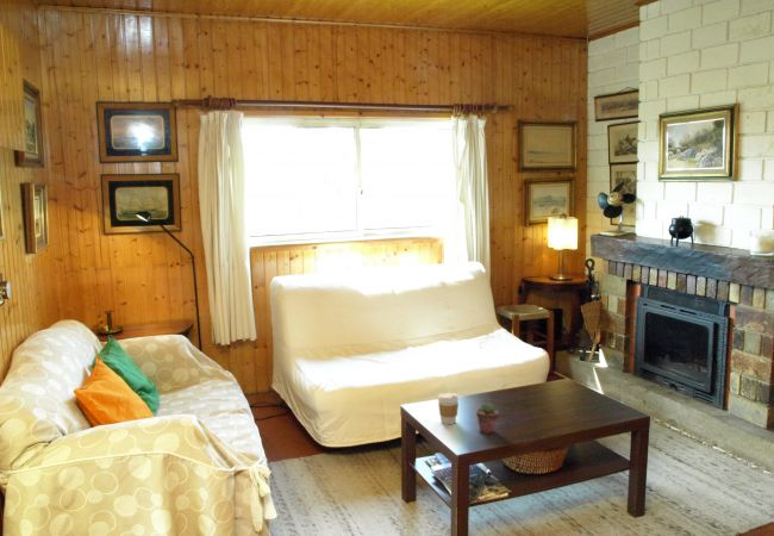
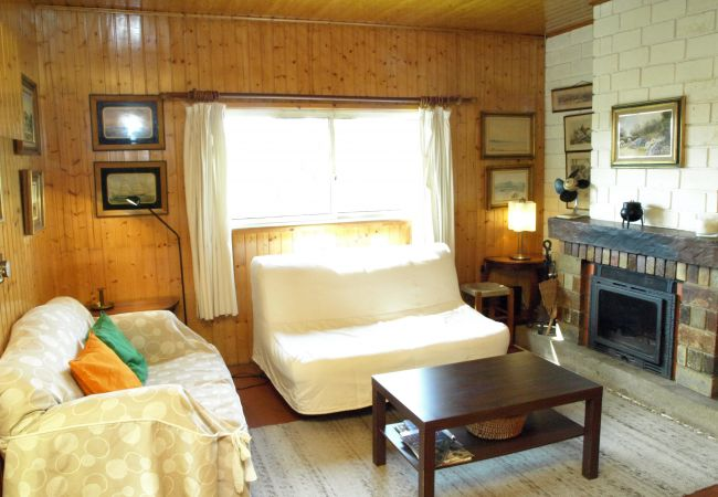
- coffee cup (448, 407)
- potted succulent (487, 417)
